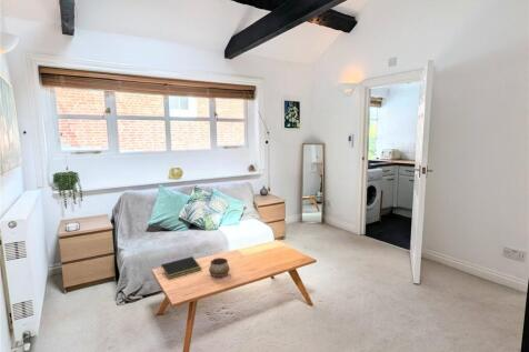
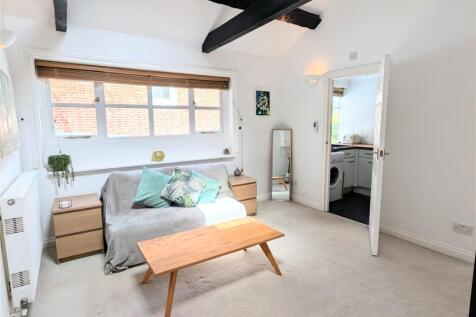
- notepad (181, 266)
- decorative bowl (219, 268)
